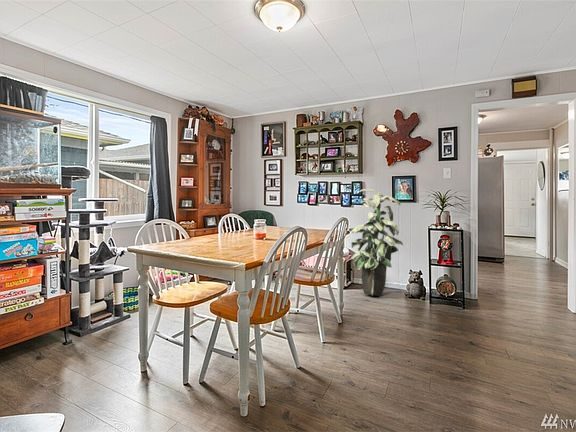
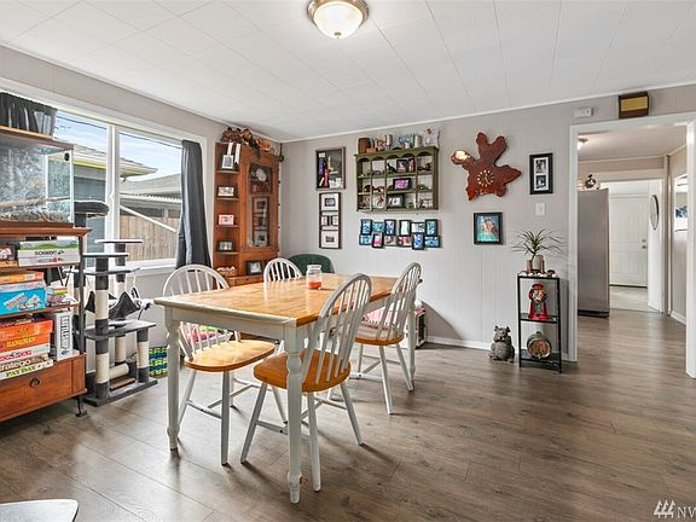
- indoor plant (372, 241)
